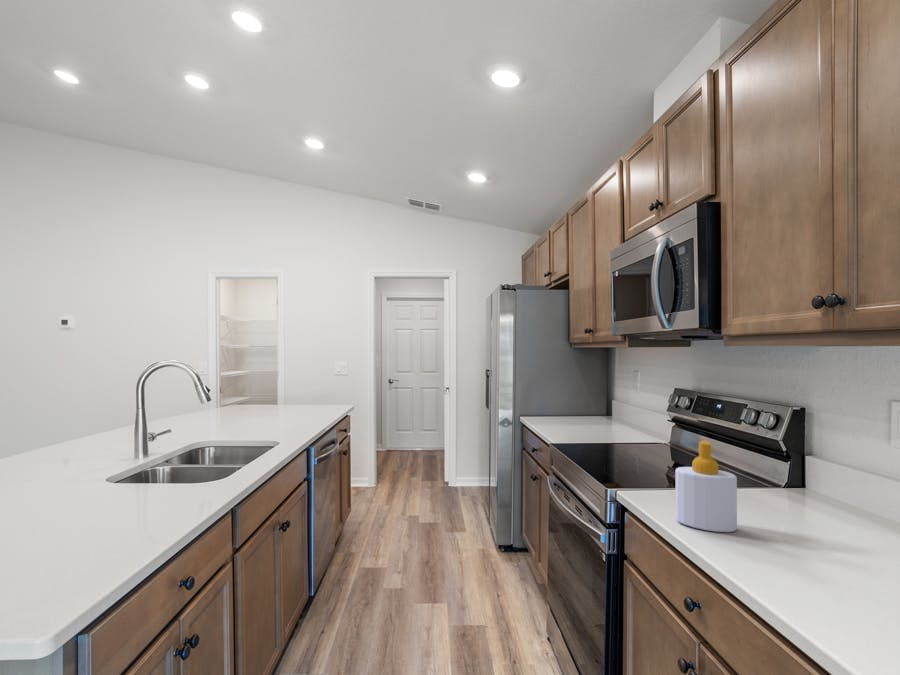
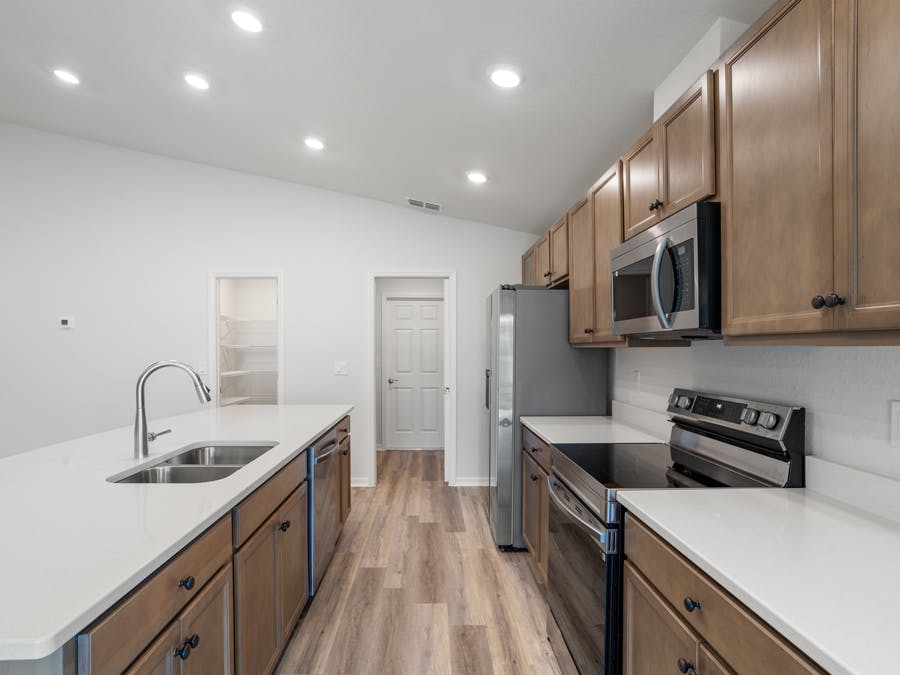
- soap bottle (705, 484)
